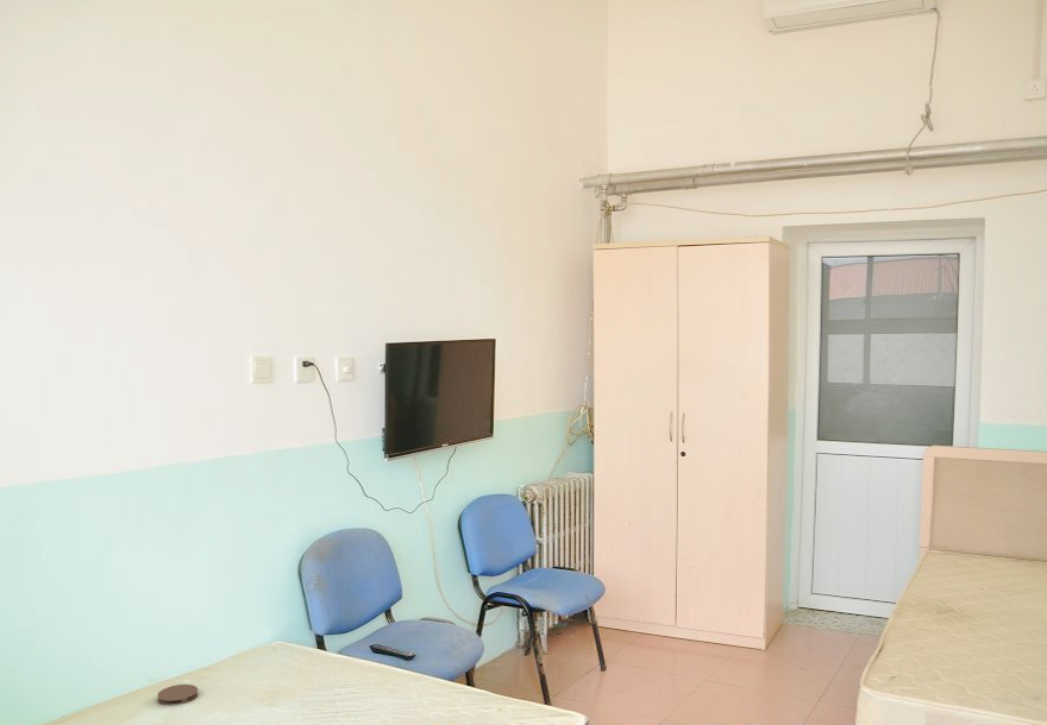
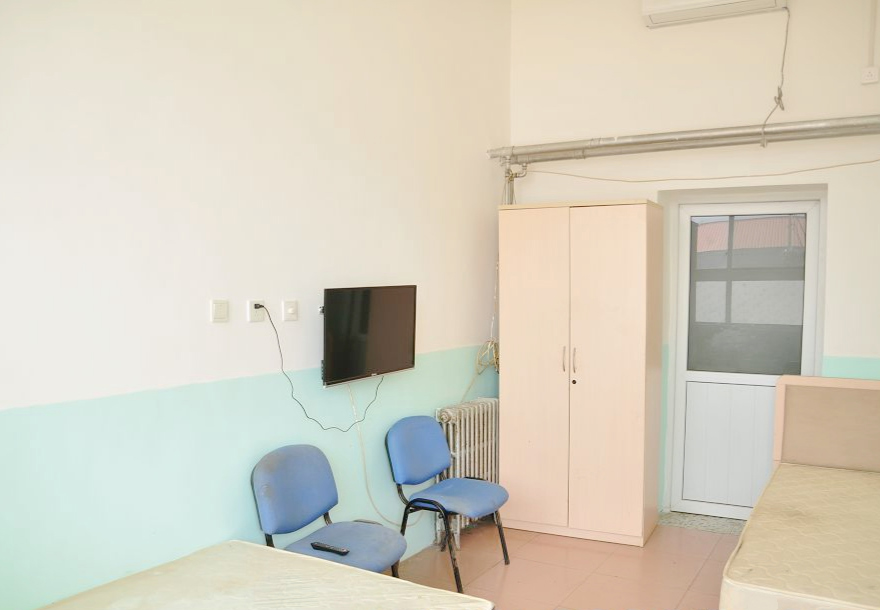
- coaster (177, 694)
